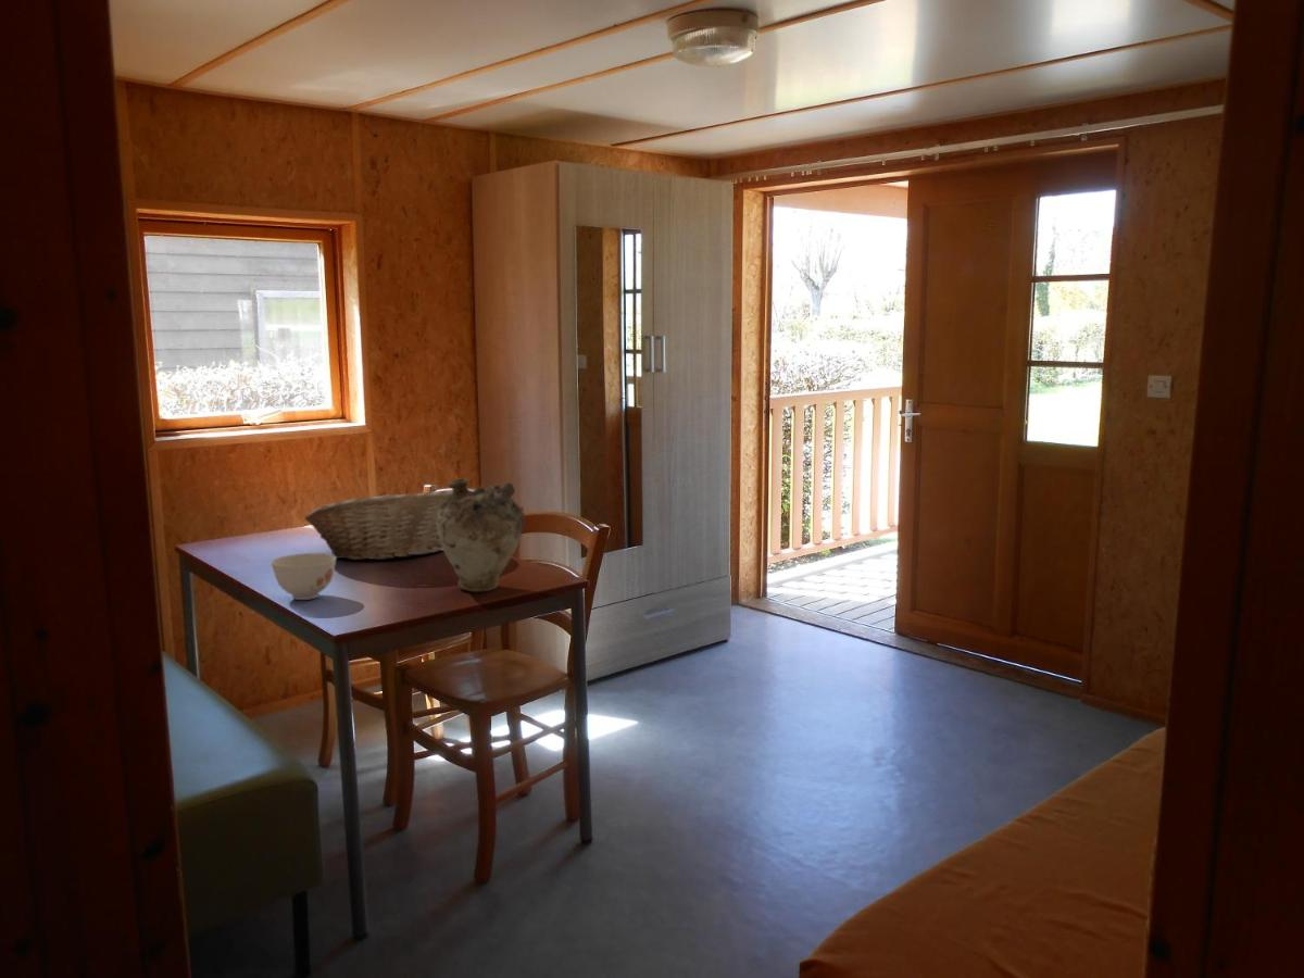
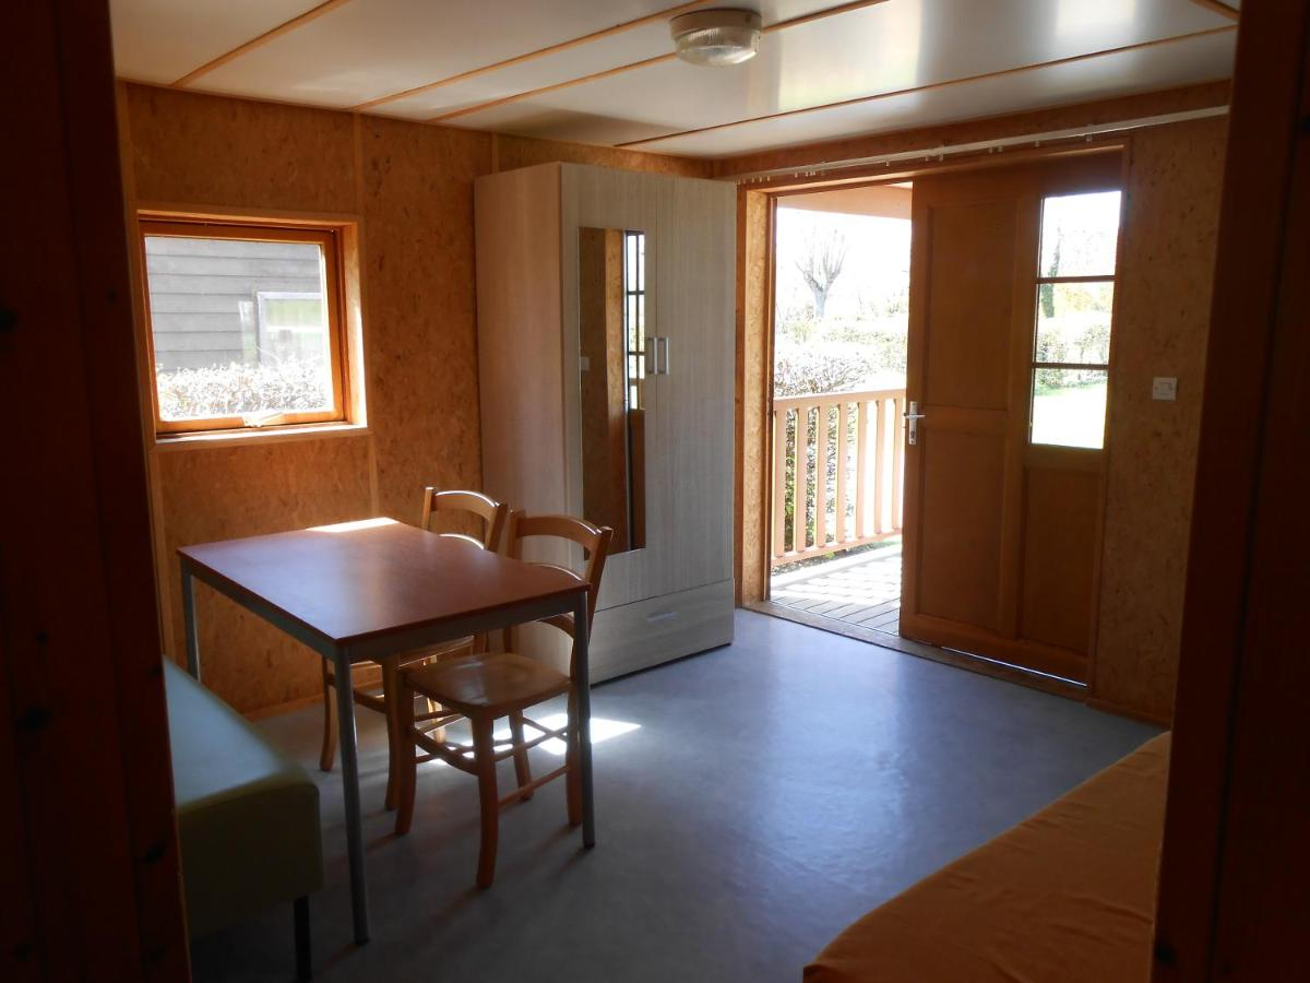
- vase (480, 535)
- bowl (304, 578)
- fruit basket (390, 518)
